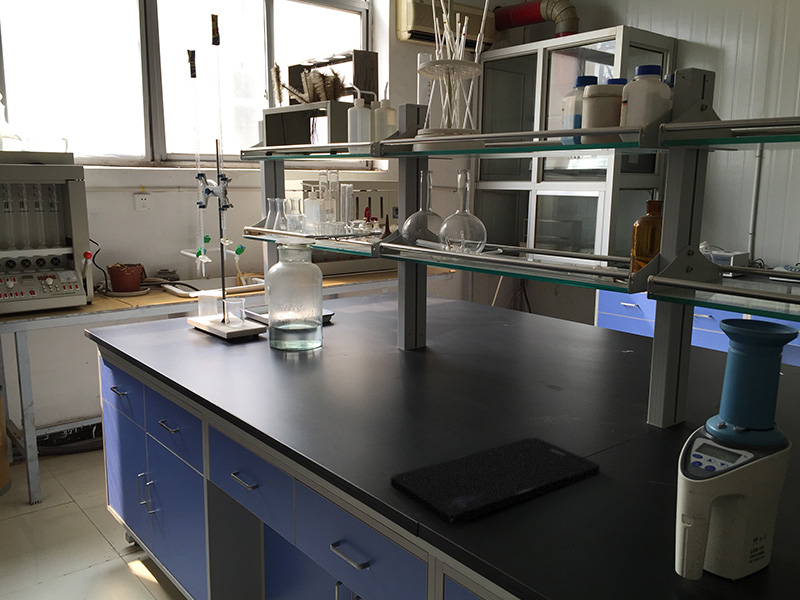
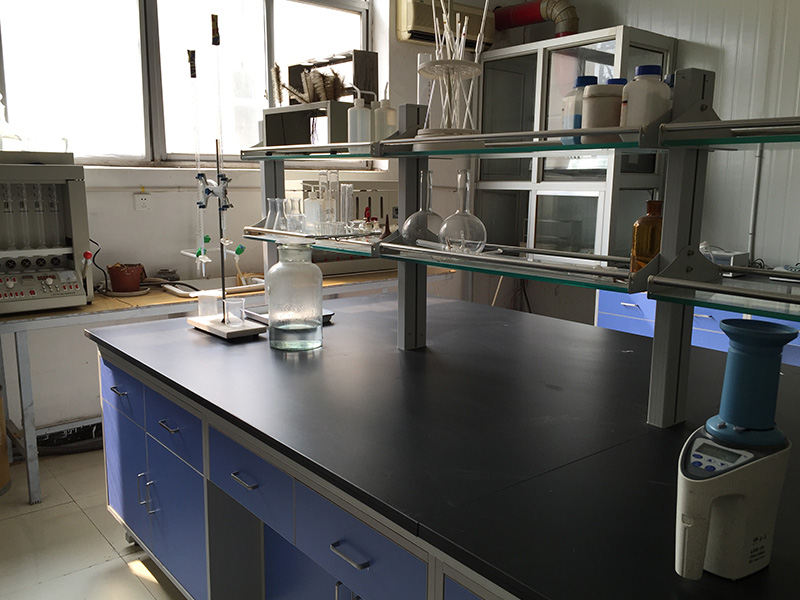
- smartphone (497, 474)
